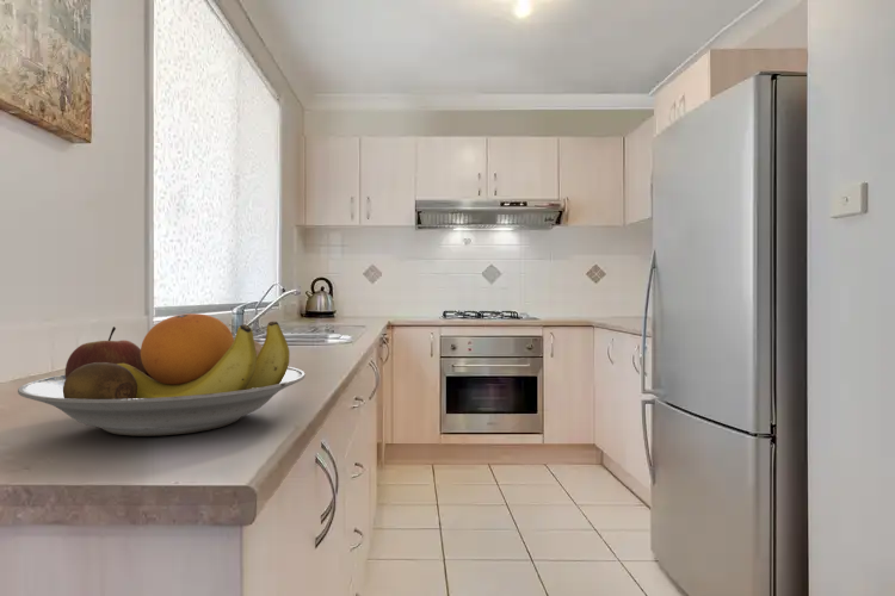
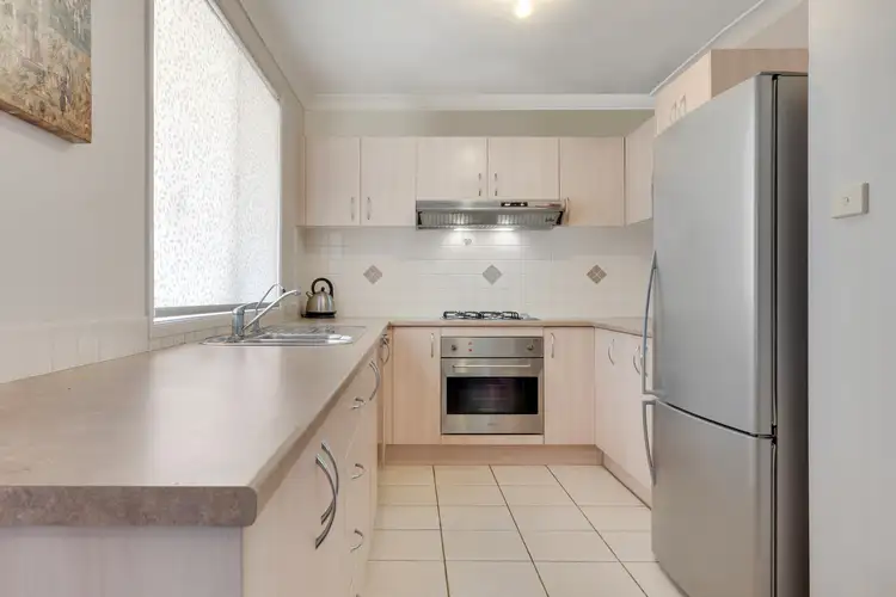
- fruit bowl (174, 367)
